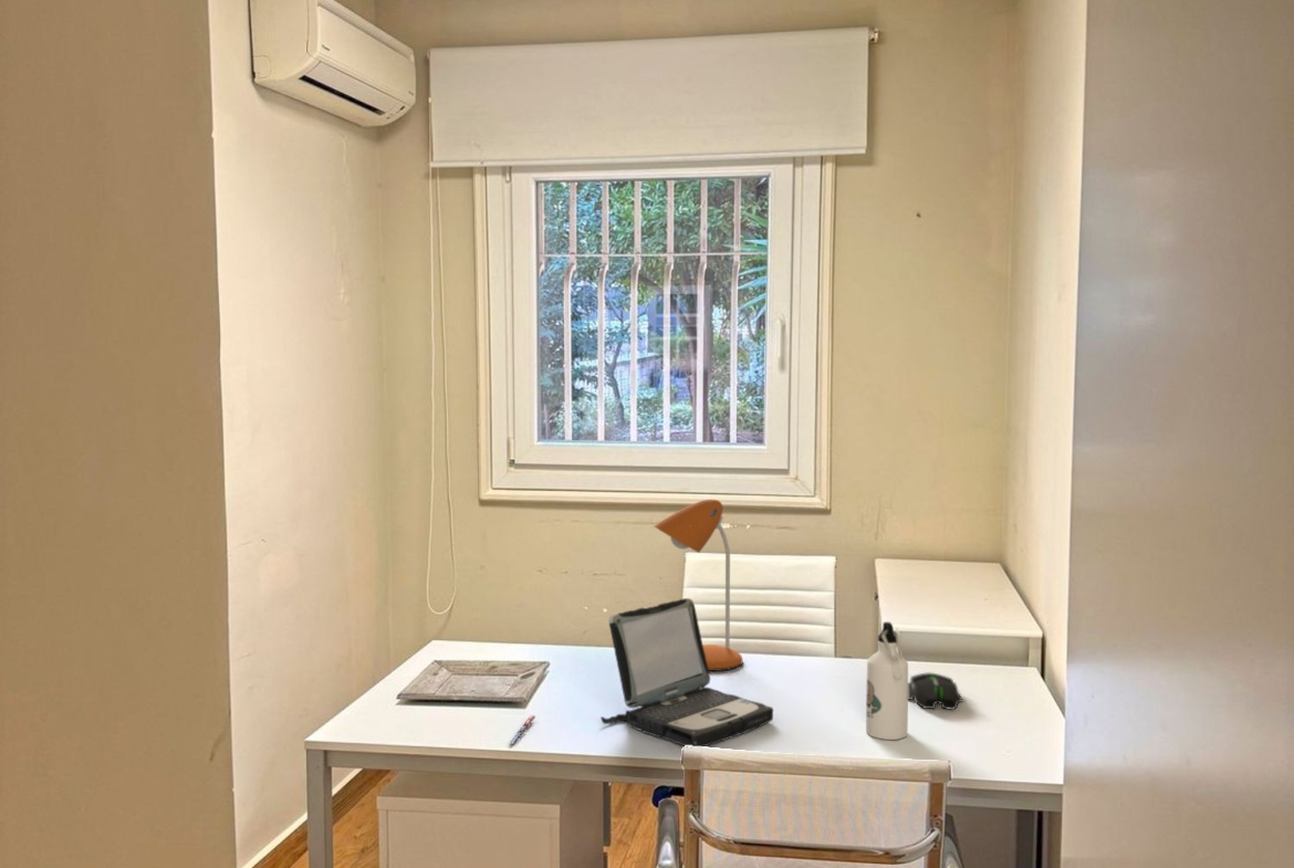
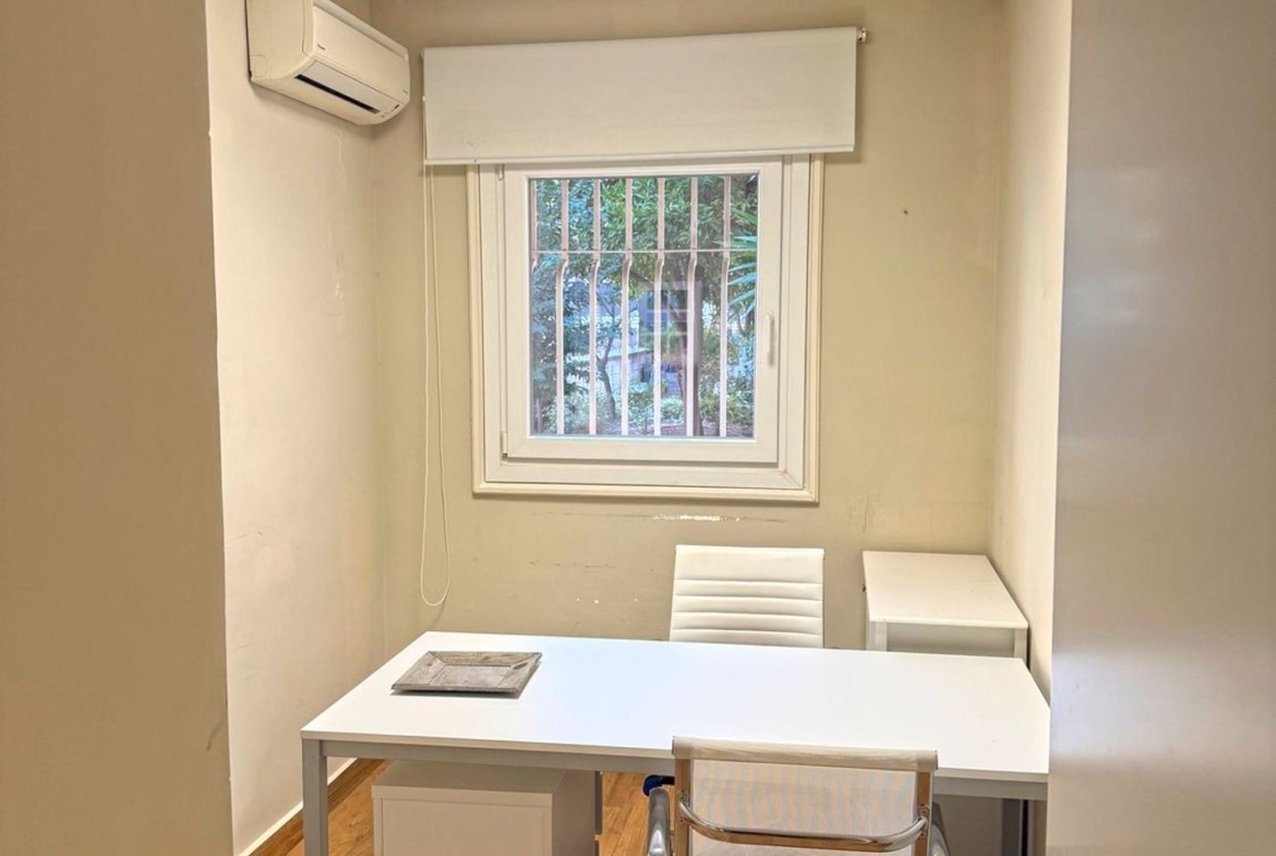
- pen (522, 729)
- water bottle (890, 680)
- mouse (933, 688)
- desk lamp (726, 582)
- laptop (687, 667)
